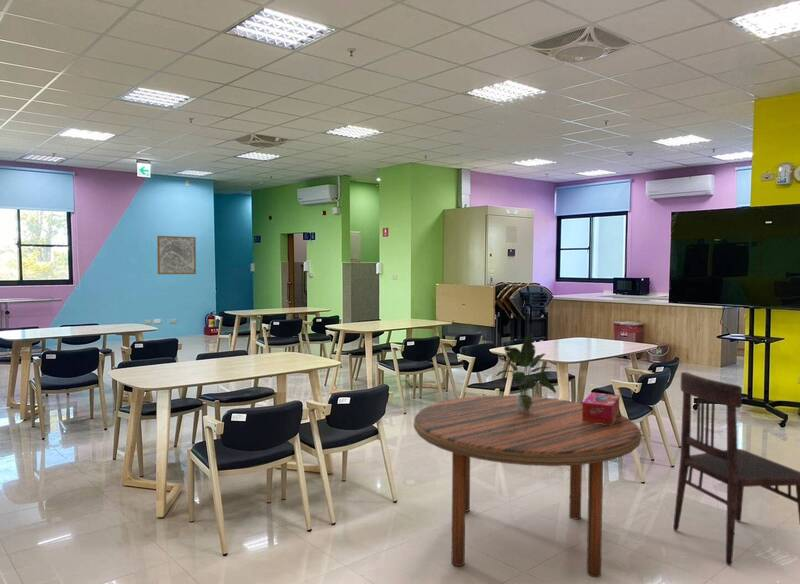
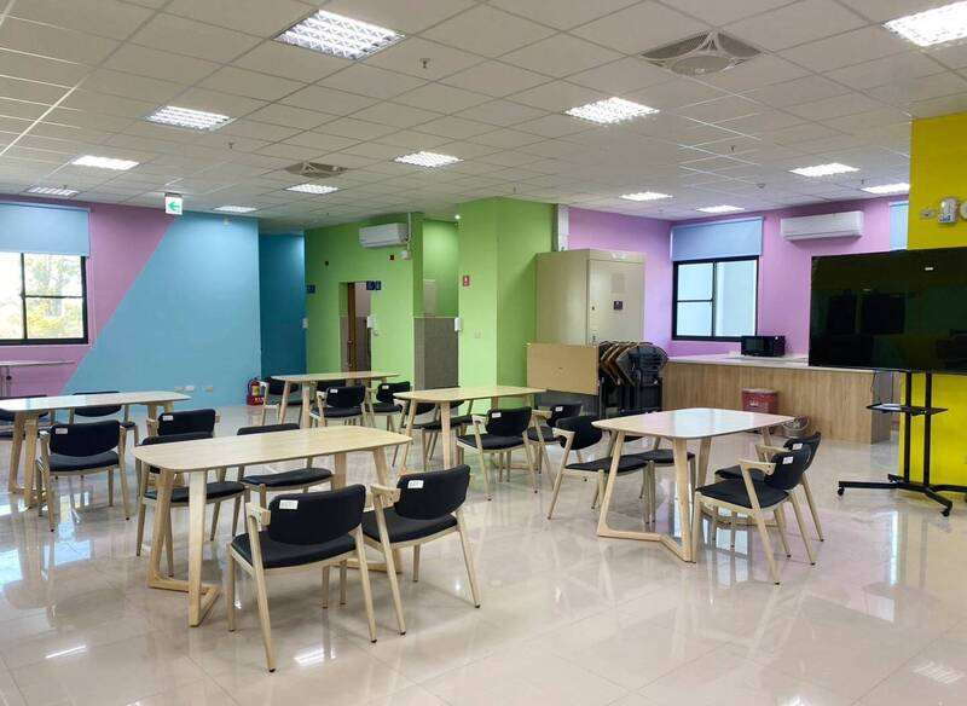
- potted plant (522, 373)
- wall art (177, 255)
- tissue box (601, 407)
- dining chair (738, 460)
- dining table (522, 464)
